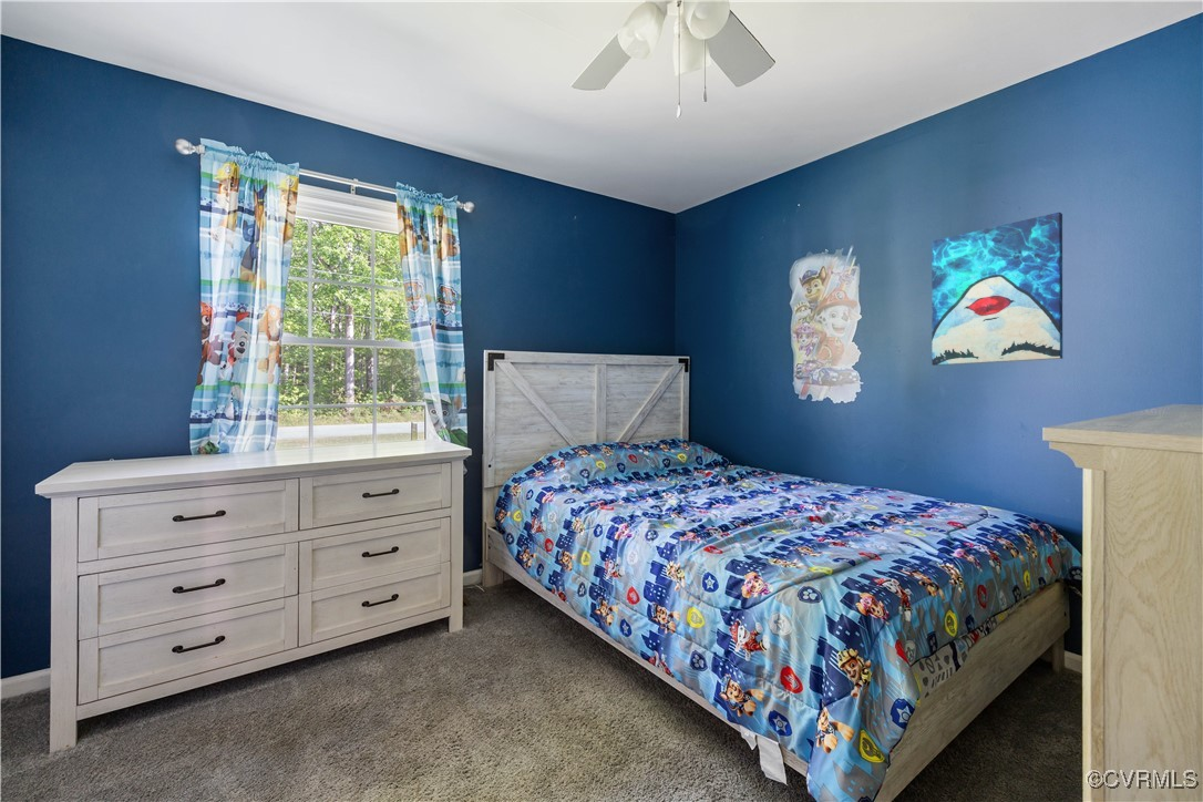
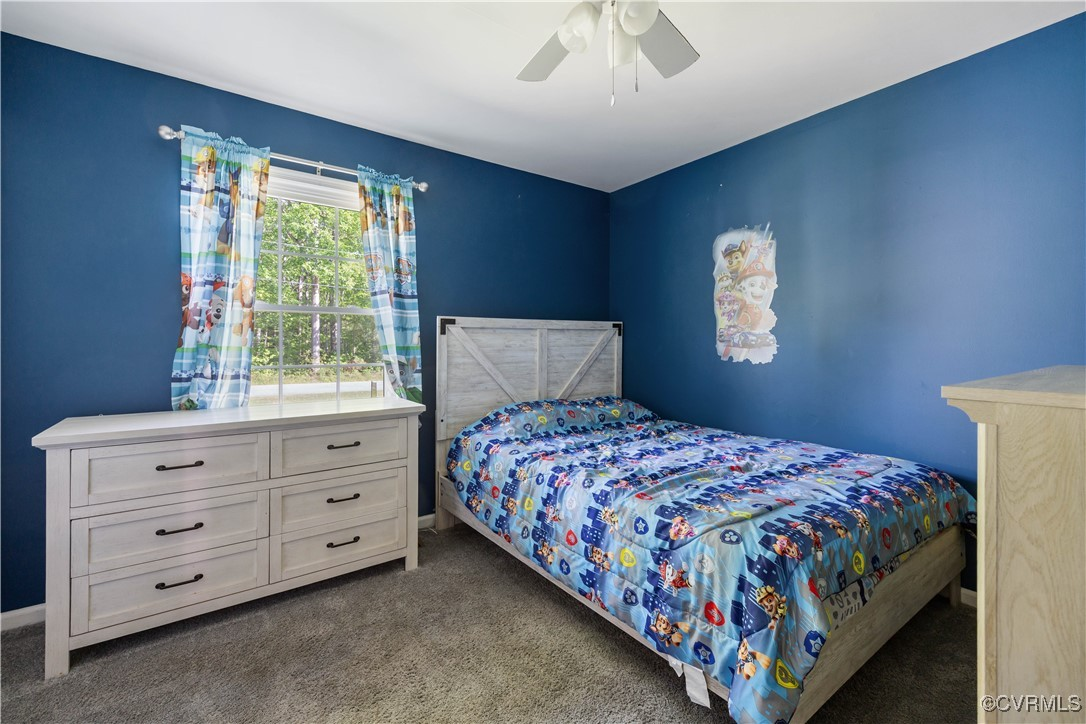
- wall art (991, 295)
